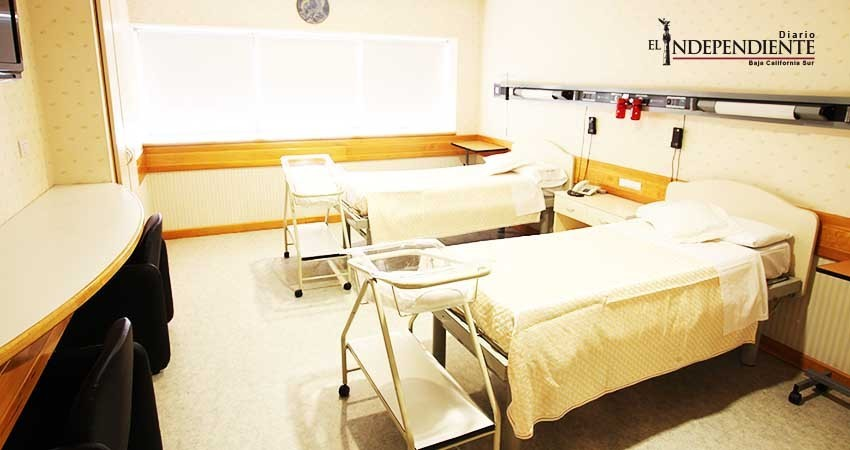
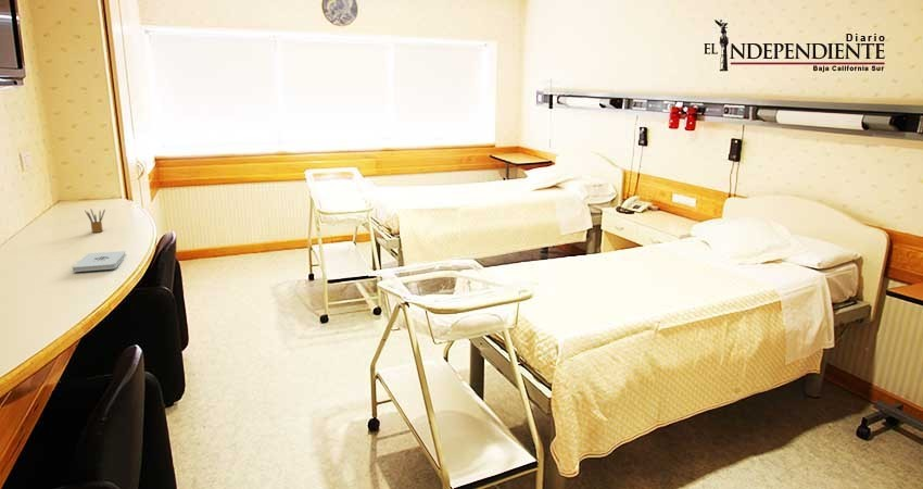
+ pencil box (96, 220)
+ notepad (101, 261)
